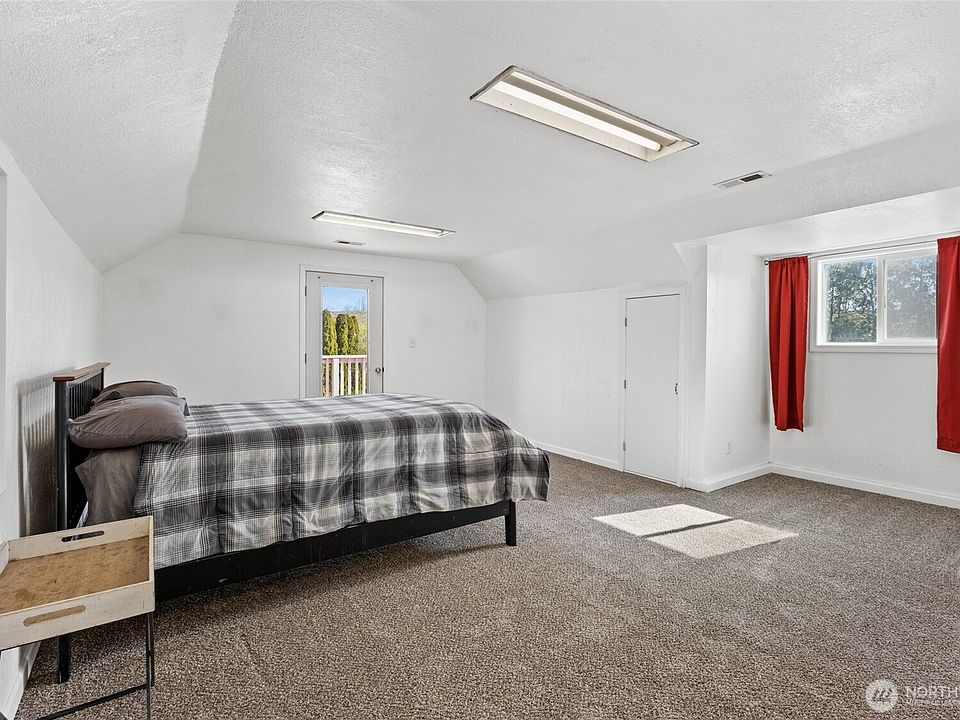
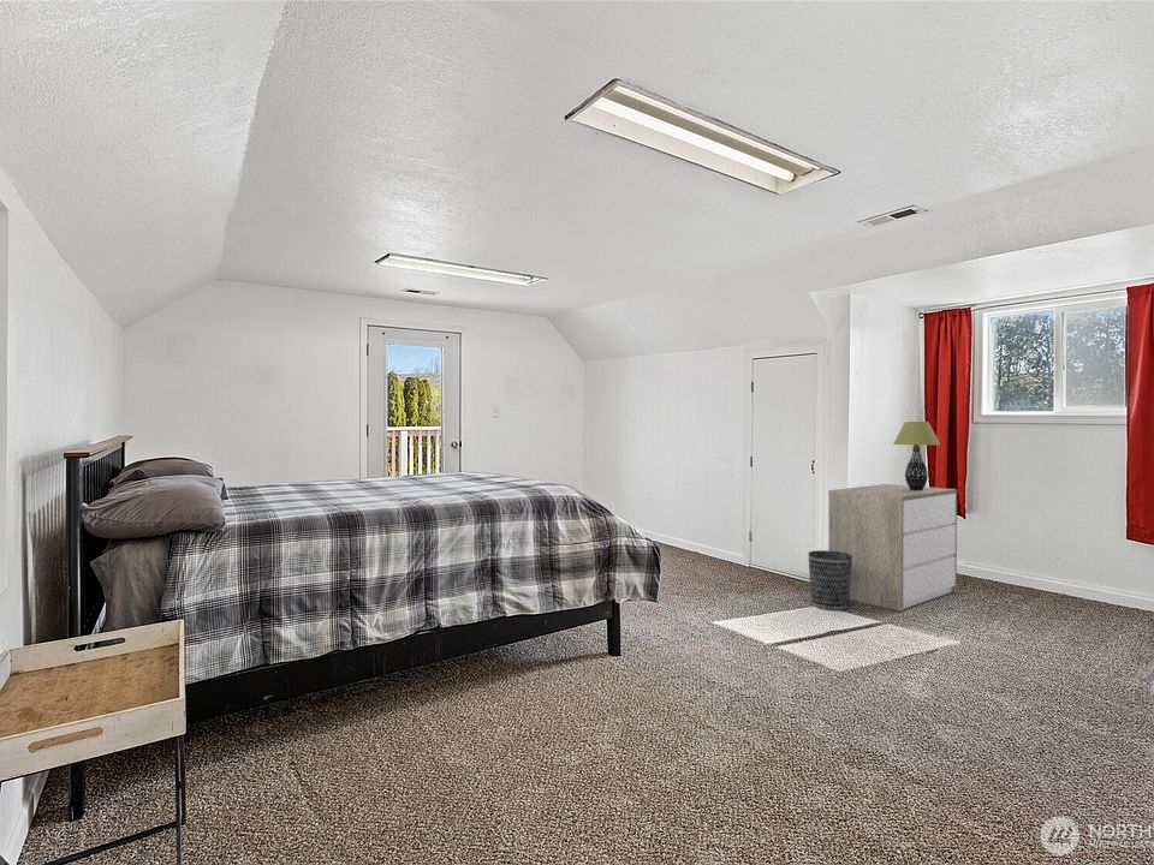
+ dresser (892, 541)
+ wastebasket (829, 579)
+ table lamp (916, 455)
